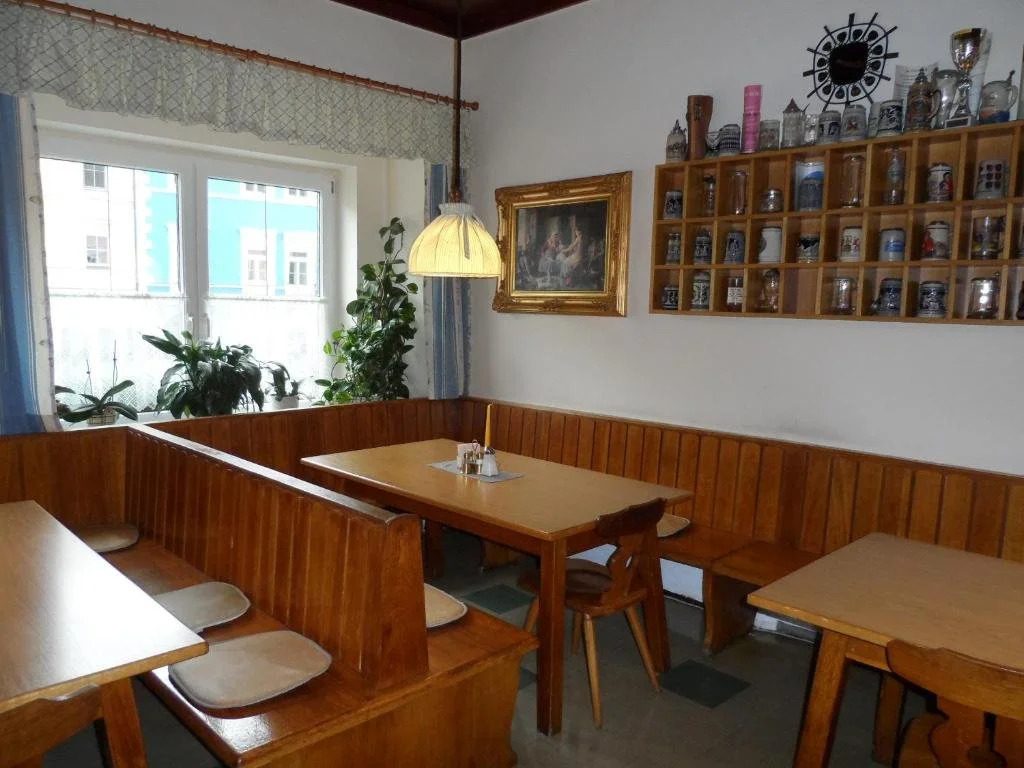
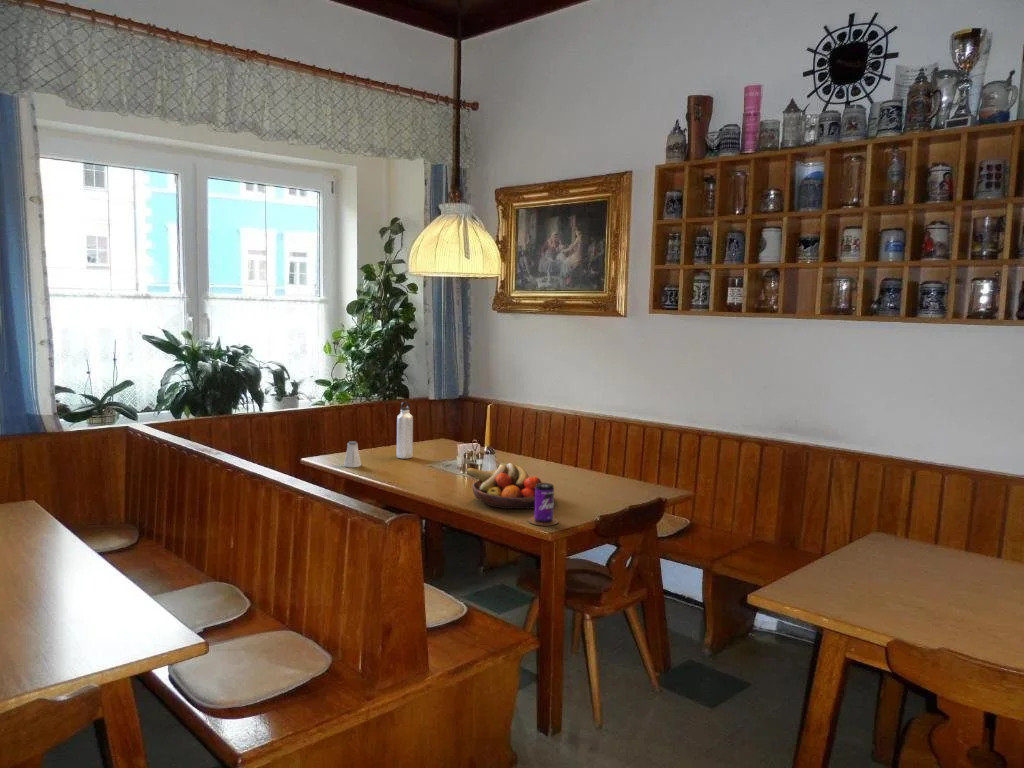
+ beverage can (544, 503)
+ saltshaker (352, 453)
+ water bottle (404, 429)
+ fruit bowl (512, 483)
